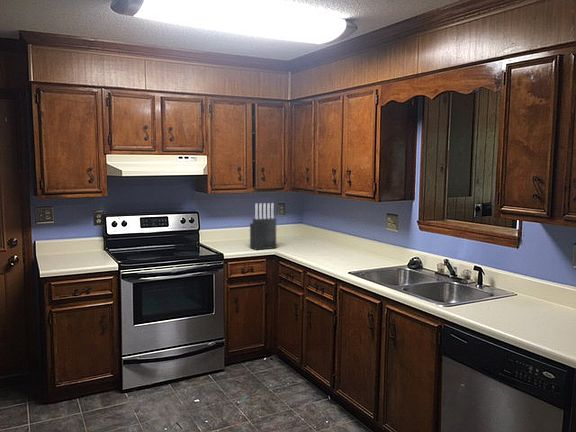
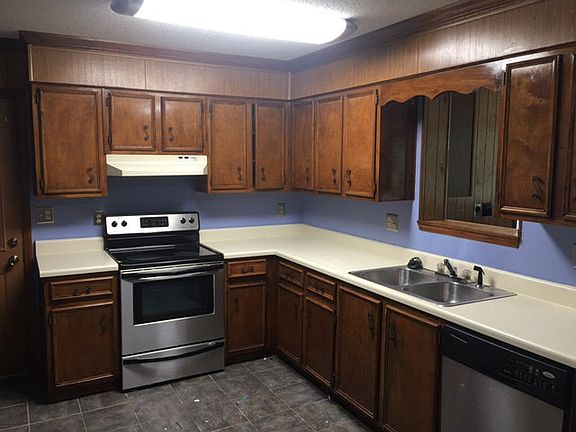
- knife block (262, 225)
